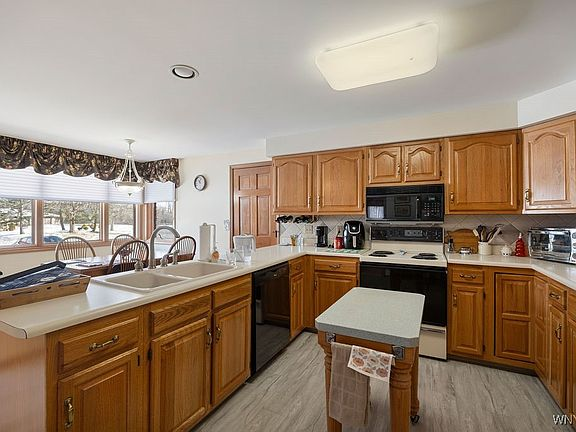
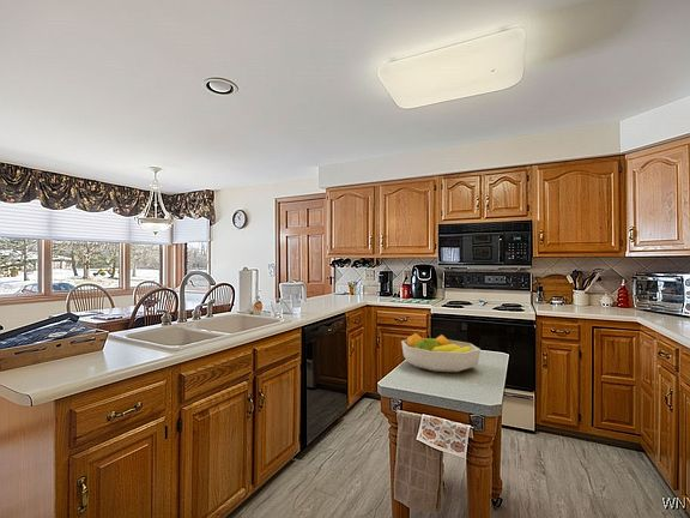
+ fruit bowl (438, 350)
